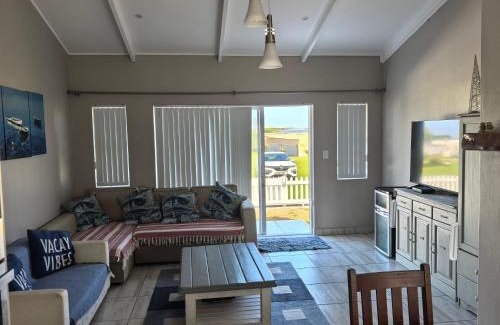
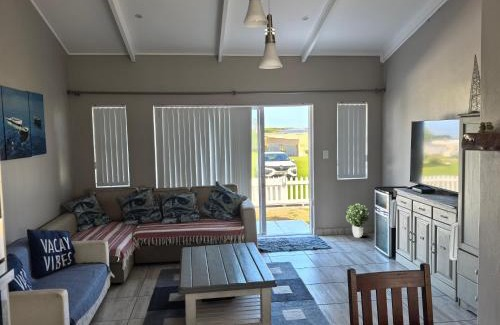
+ potted plant (357, 220)
